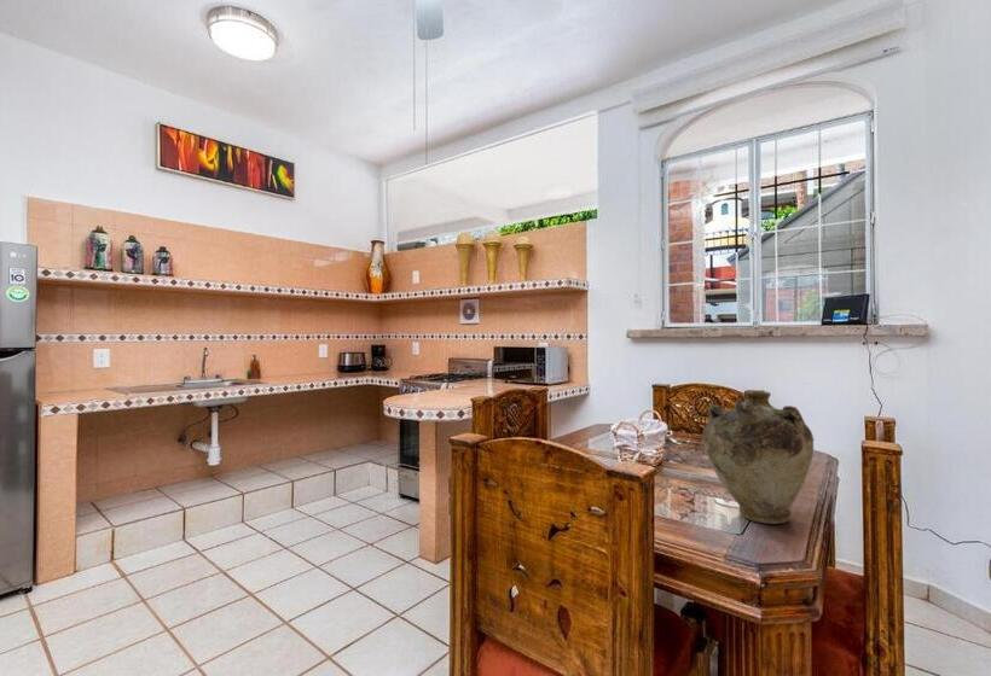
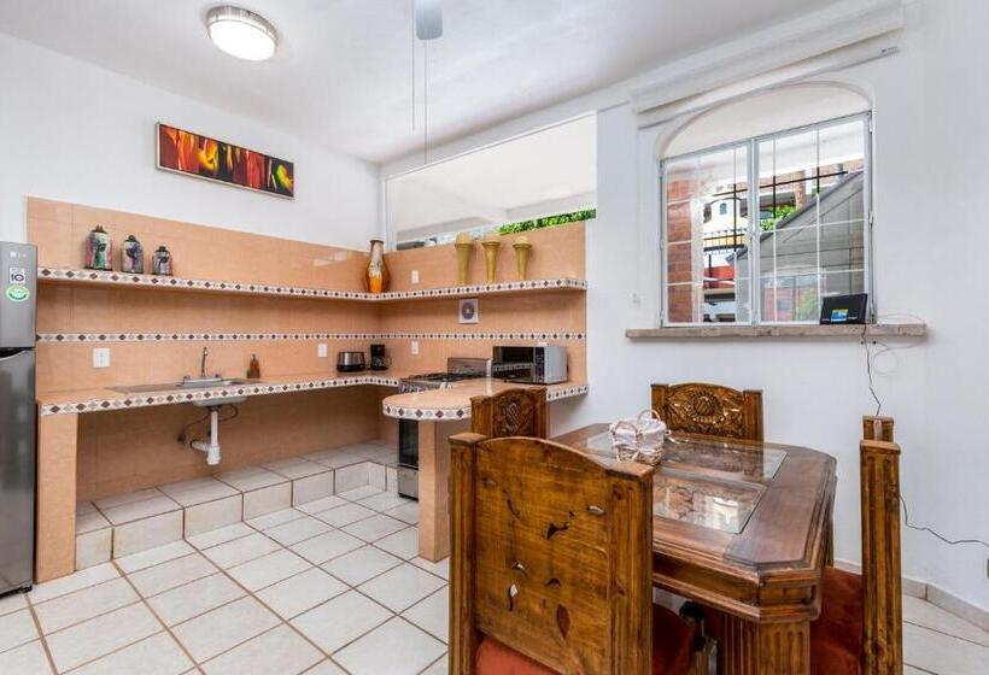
- vase (755, 454)
